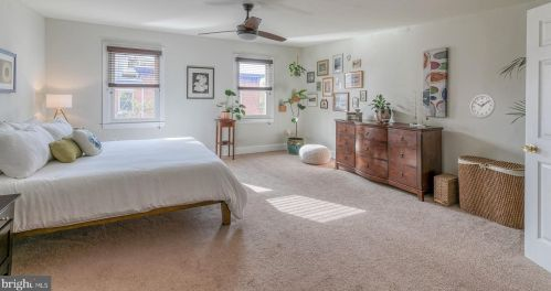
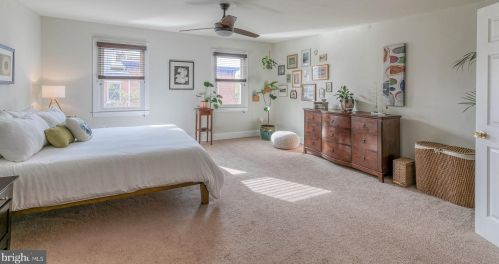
- wall clock (481, 106)
